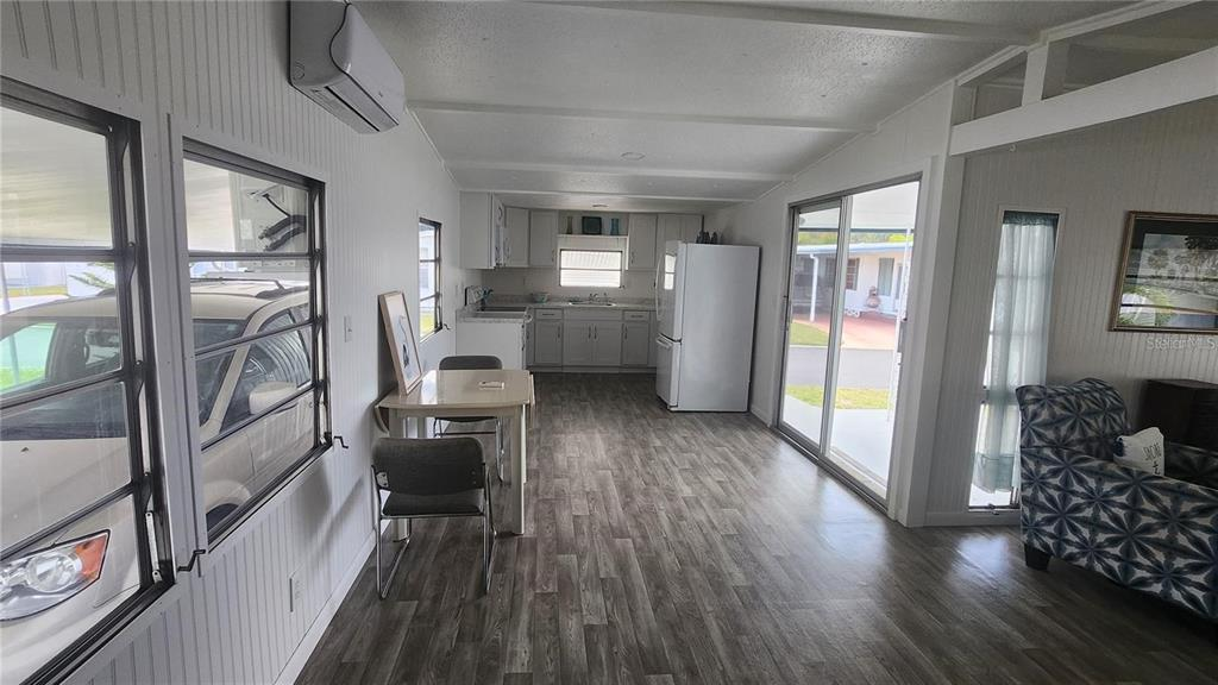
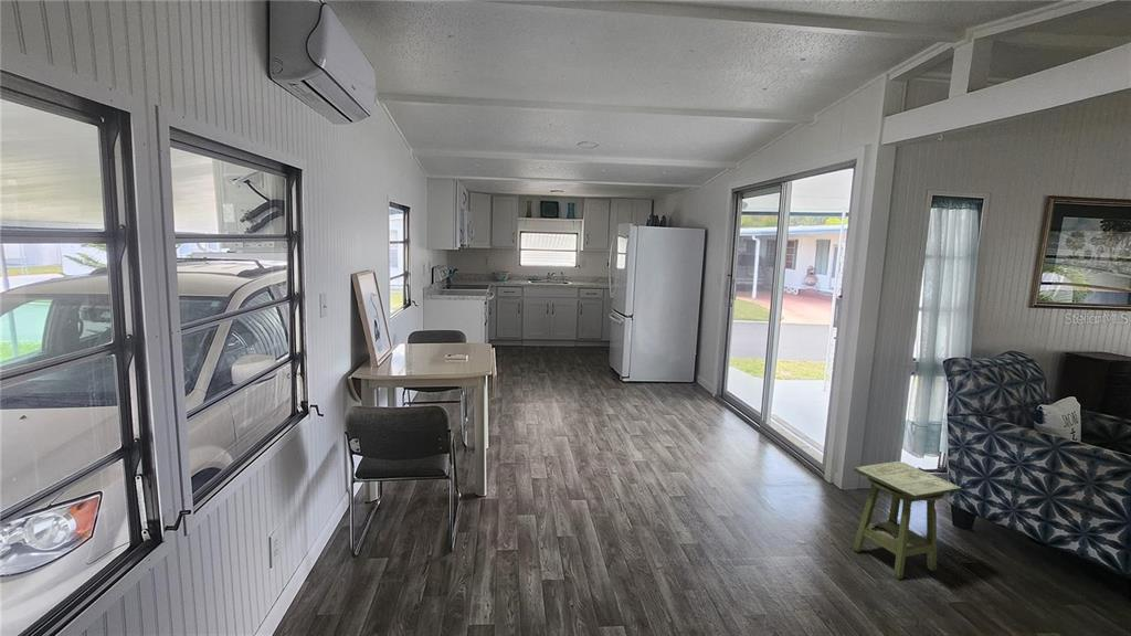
+ side table (901, 519)
